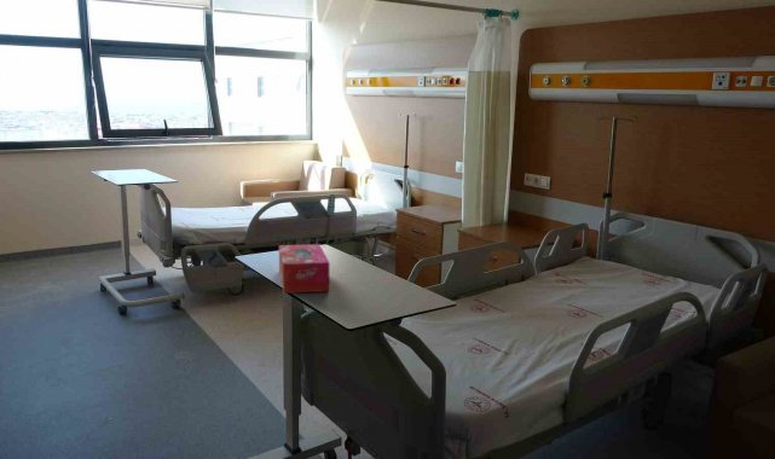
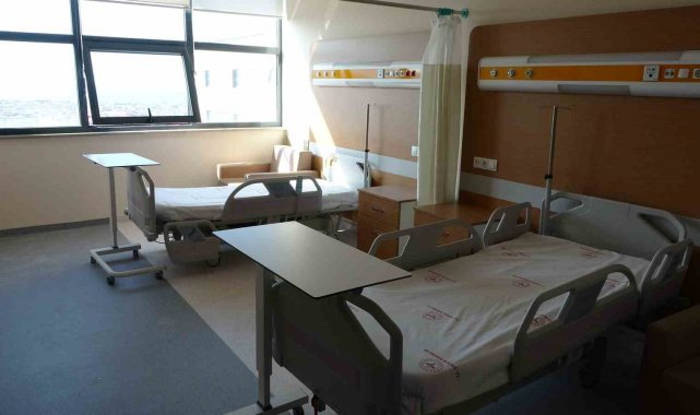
- tissue box (302, 267)
